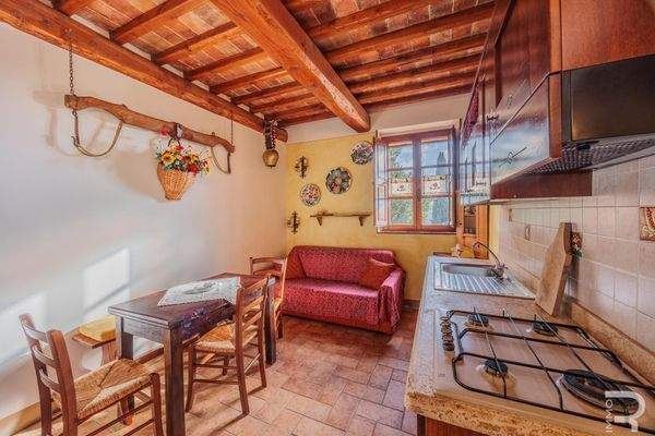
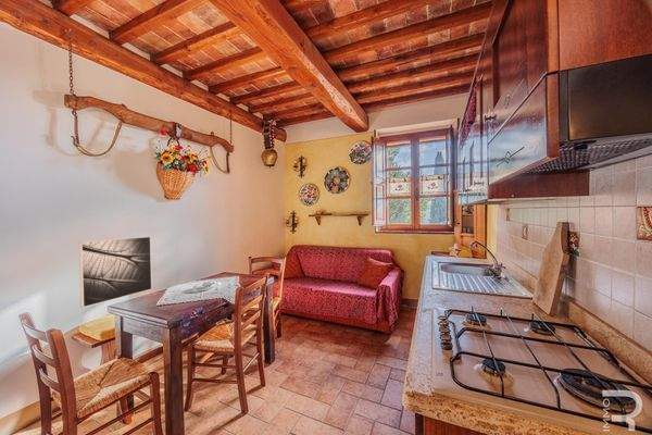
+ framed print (118, 268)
